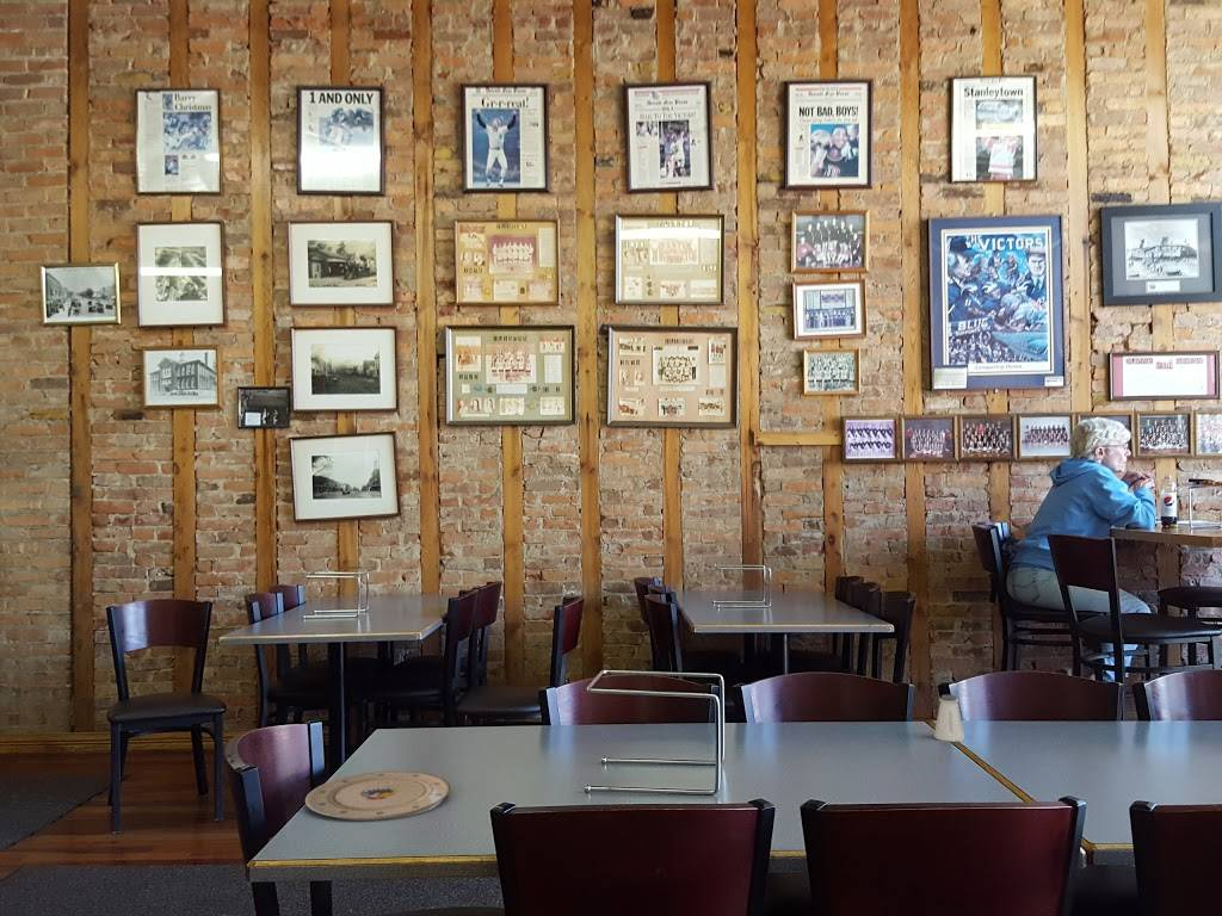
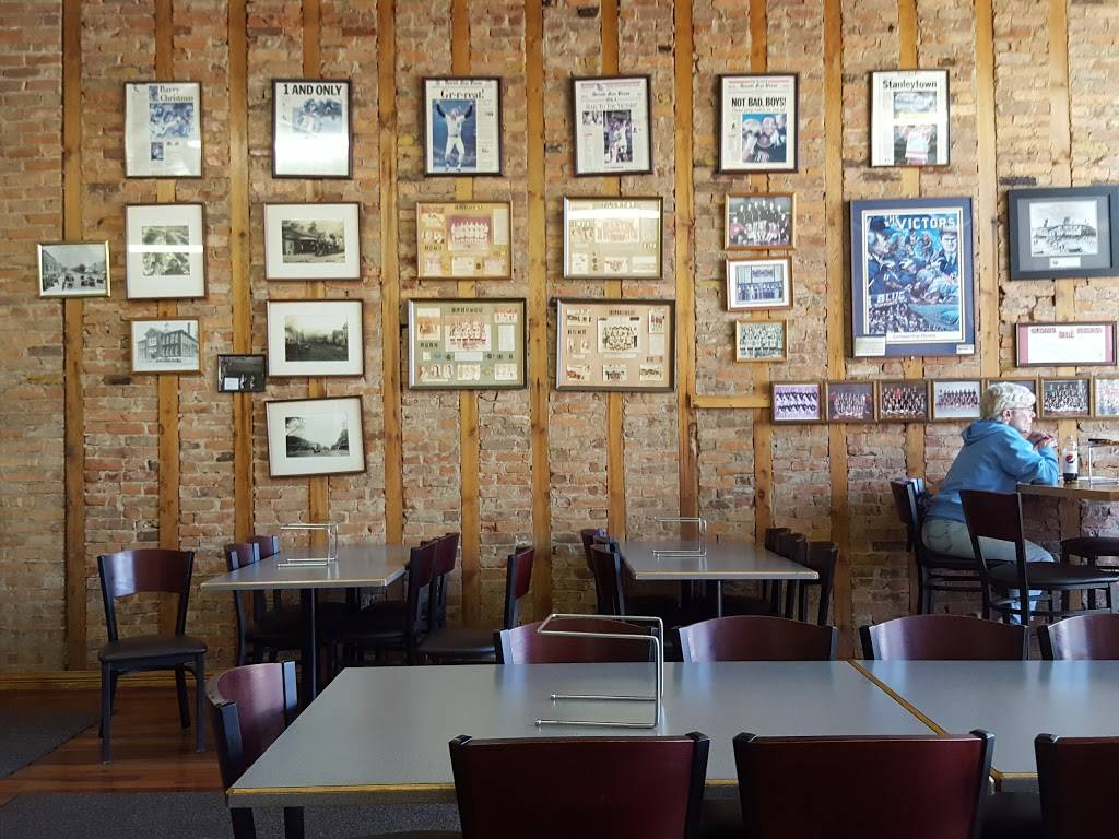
- saltshaker (949, 716)
- plate (378, 796)
